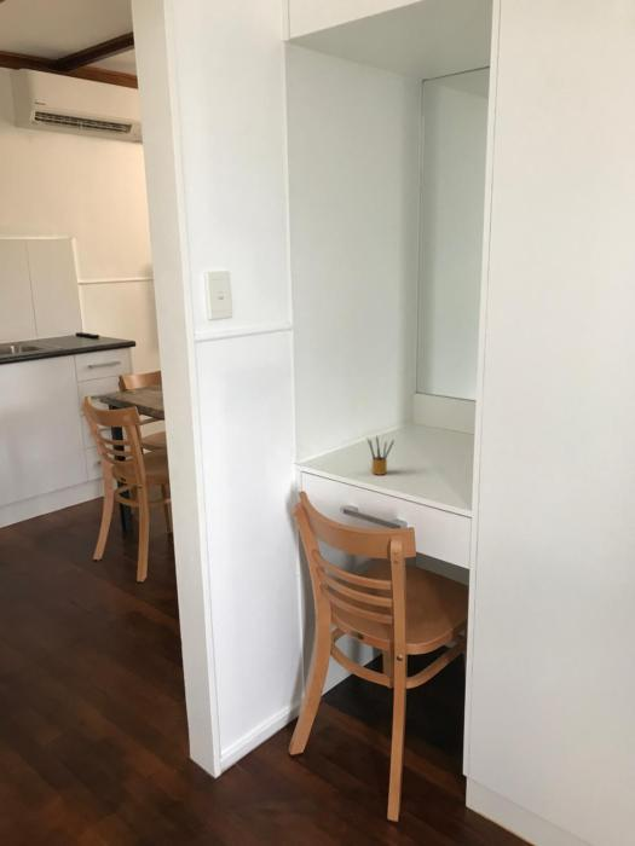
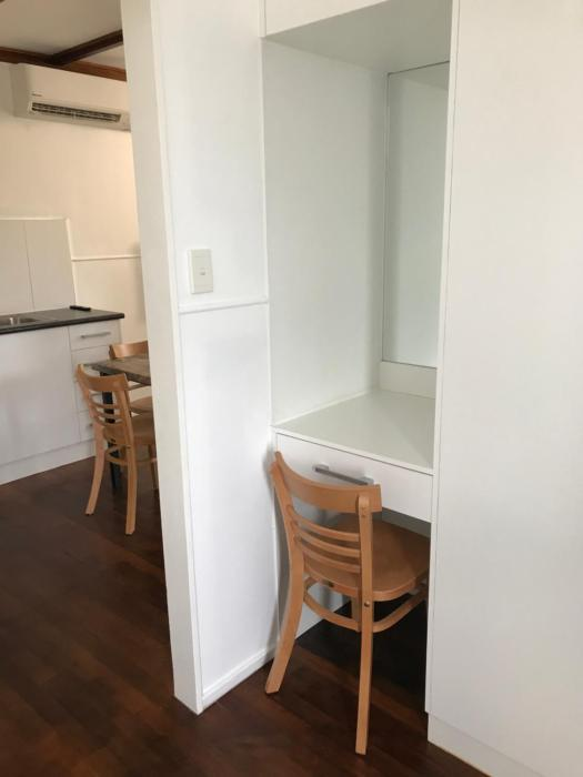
- pencil box (380, 456)
